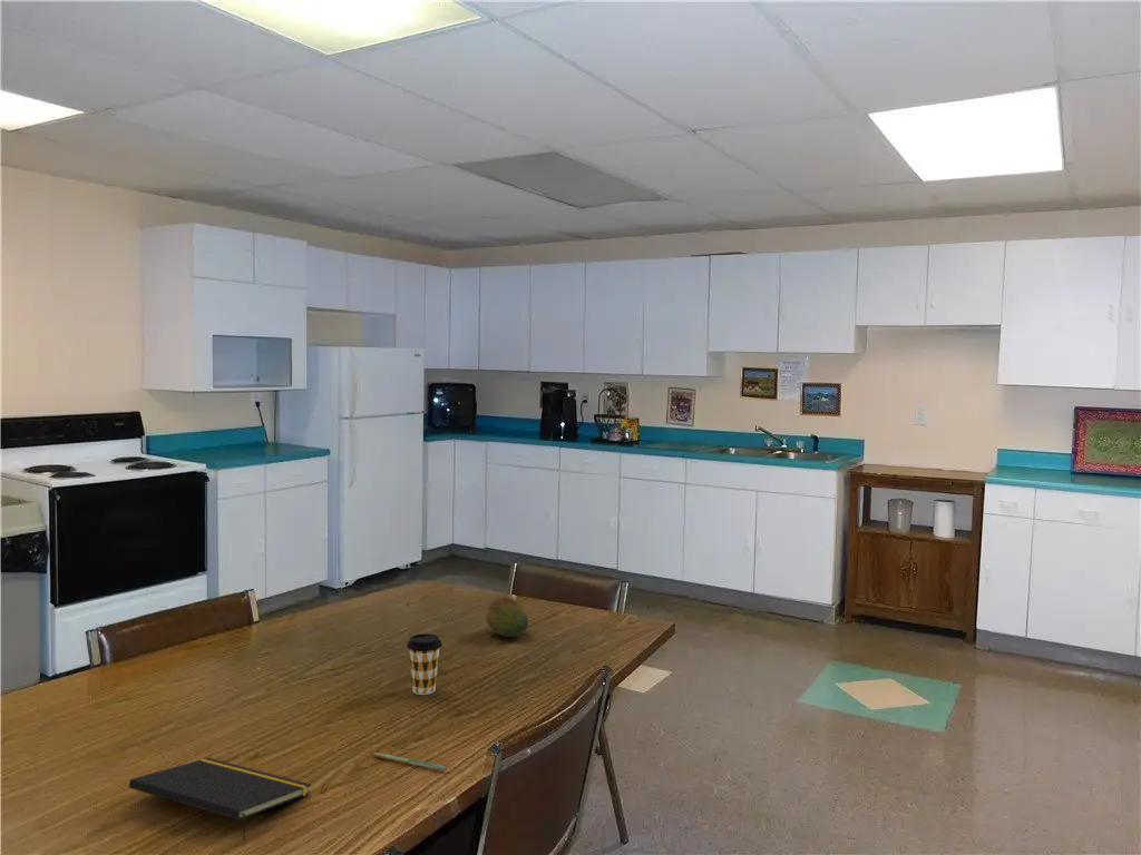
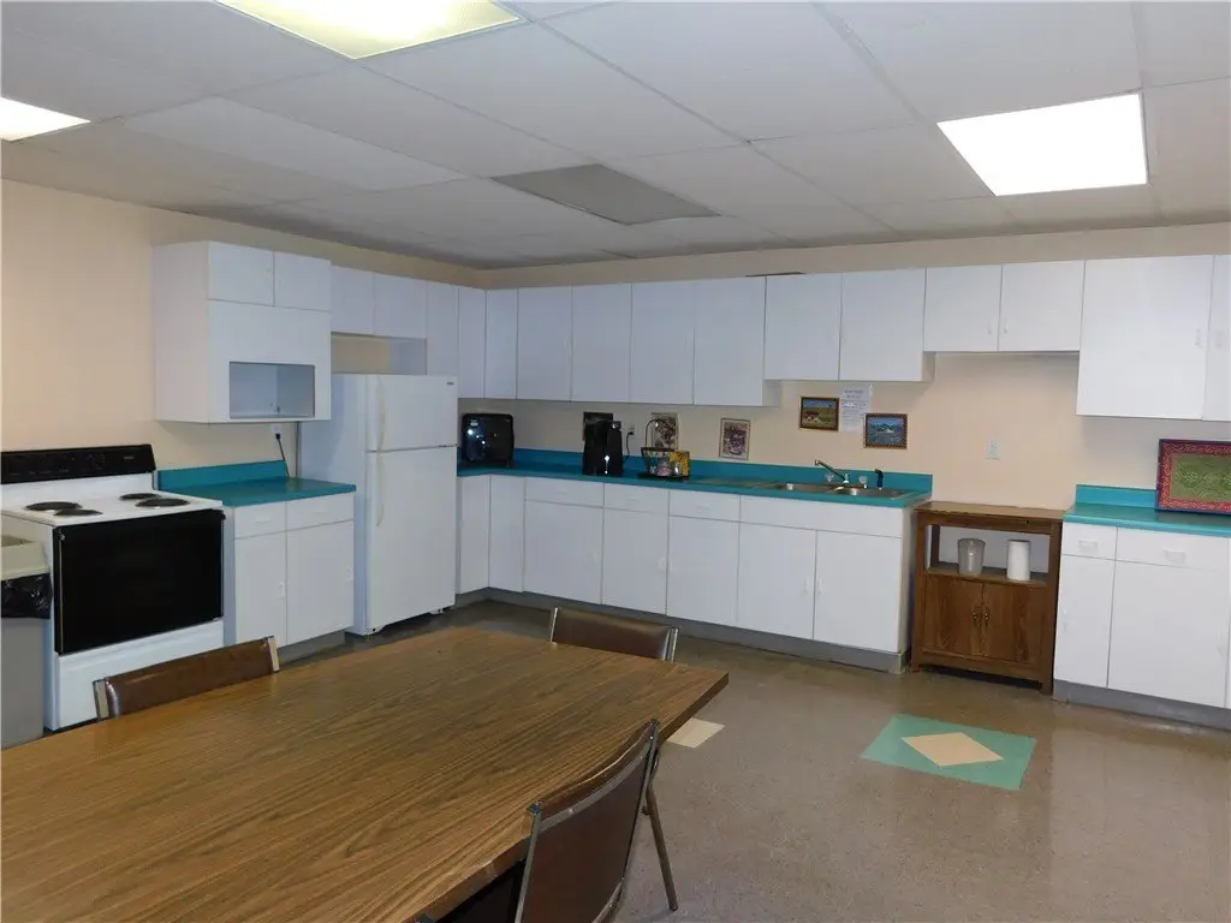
- notepad (222, 786)
- coffee cup (423, 664)
- pen (409, 760)
- fruit (508, 617)
